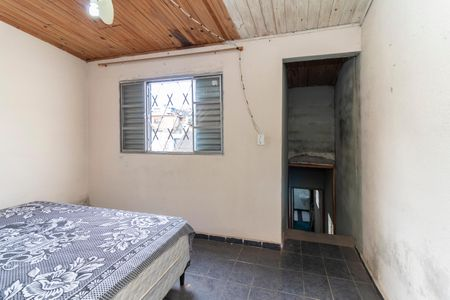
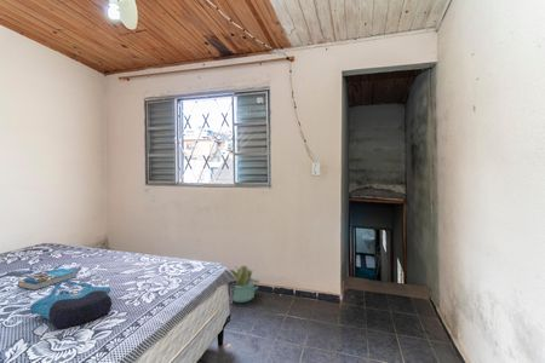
+ tote bag (73, 298)
+ decorative plant (242, 282)
+ book (48, 278)
